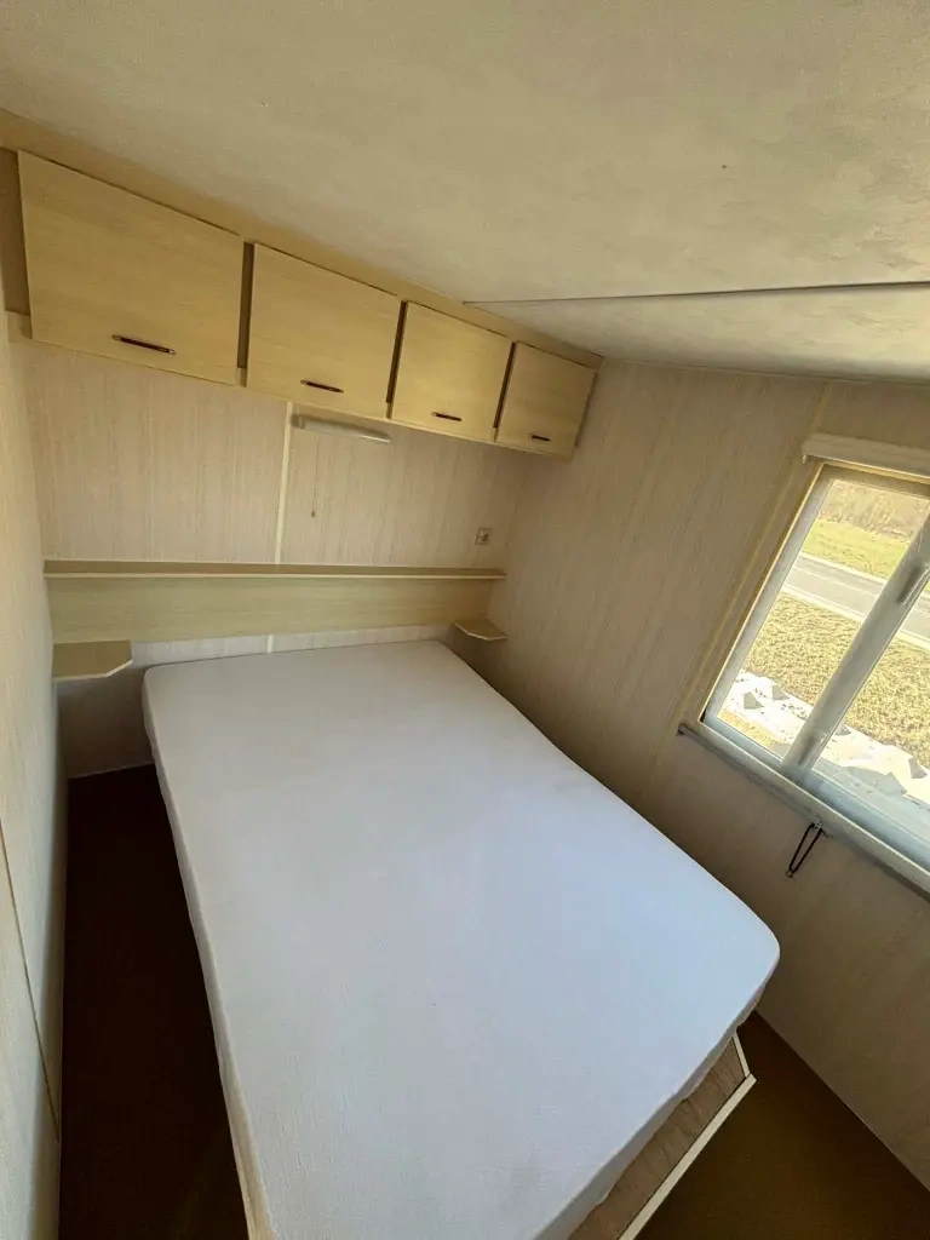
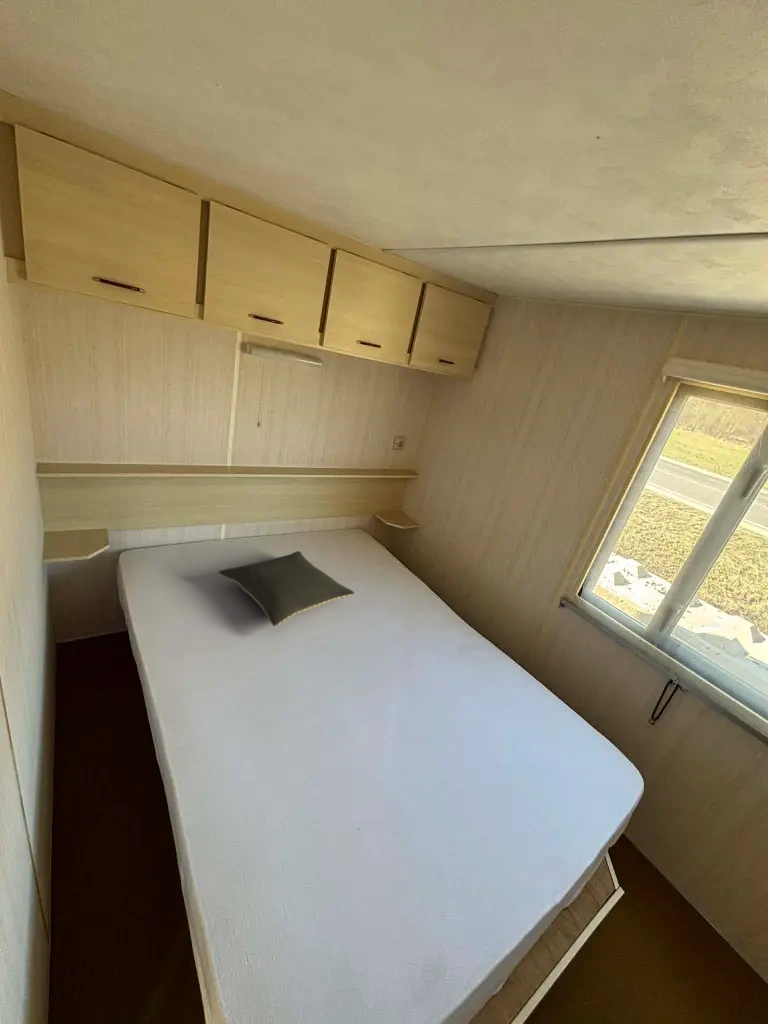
+ pillow (288, 583)
